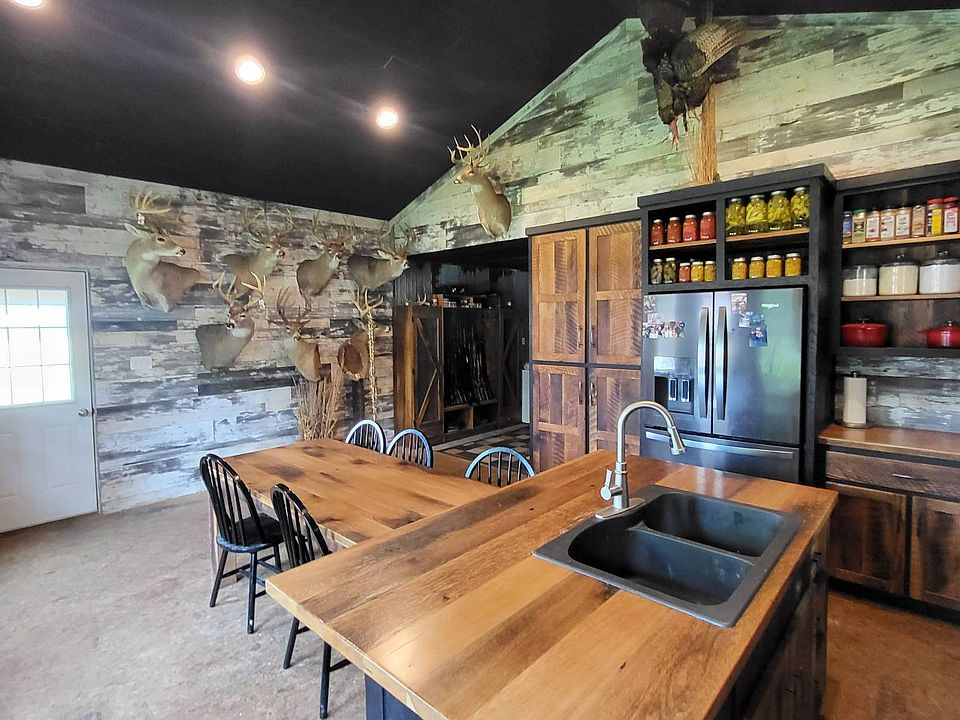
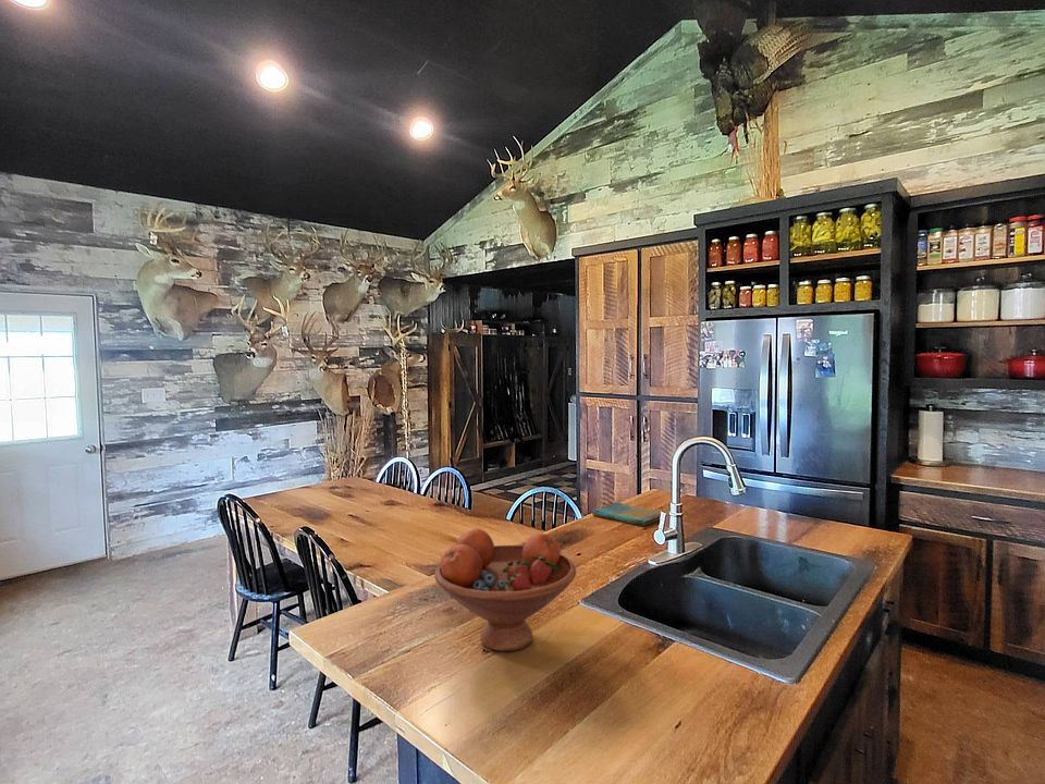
+ dish towel (629, 513)
+ fruit bowl (505, 589)
